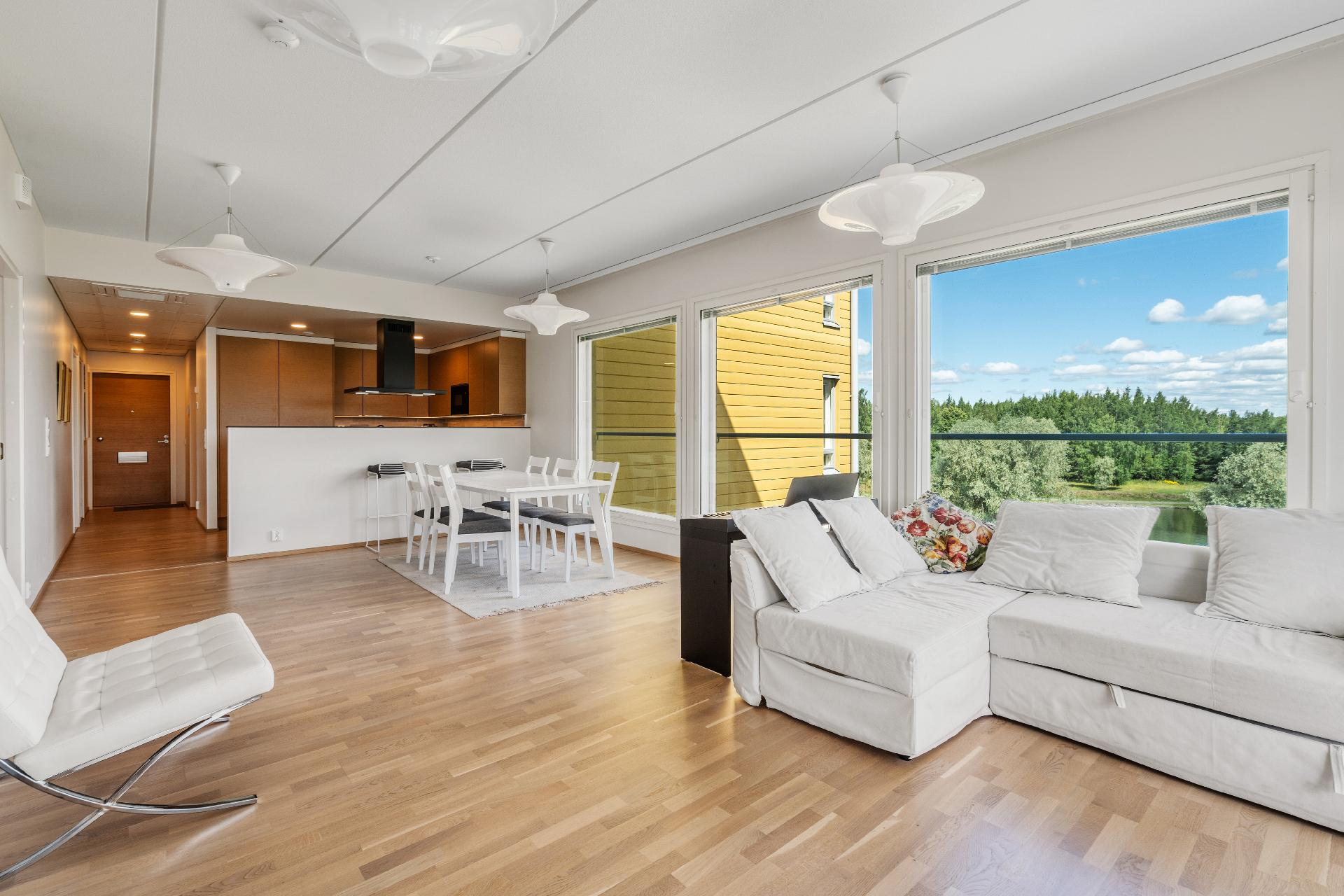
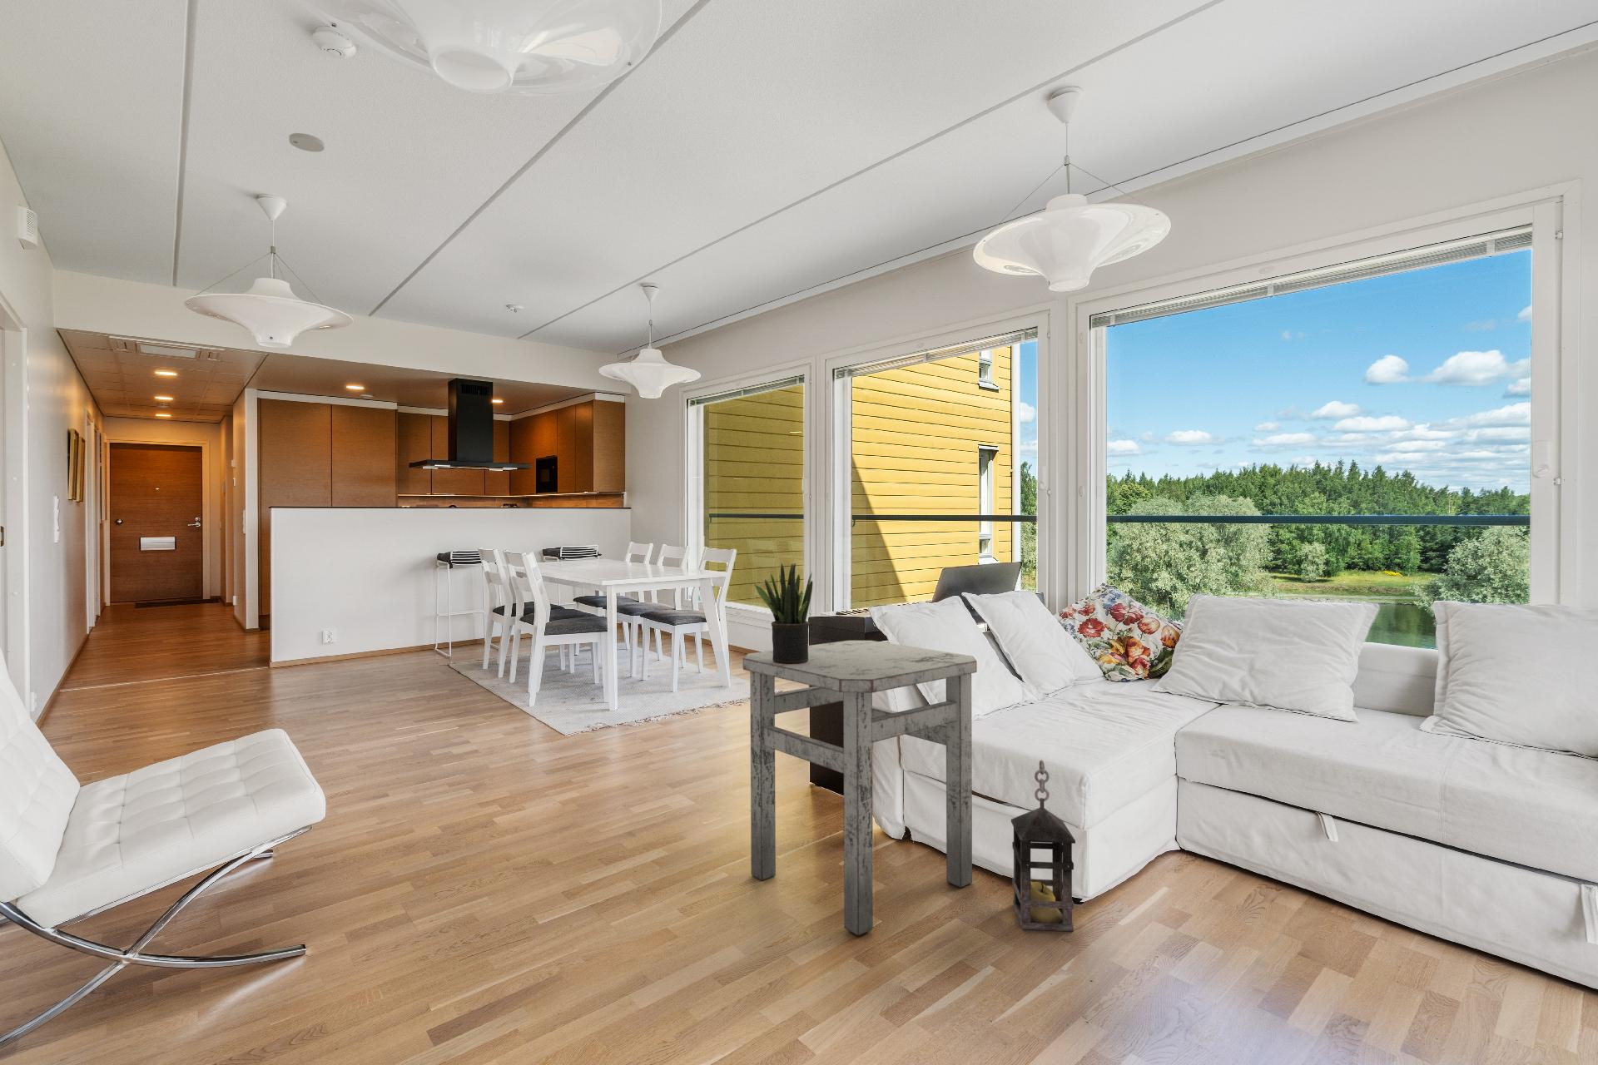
+ lantern (1042, 839)
+ smoke detector (307, 143)
+ potted plant (786, 611)
+ side table (858, 768)
